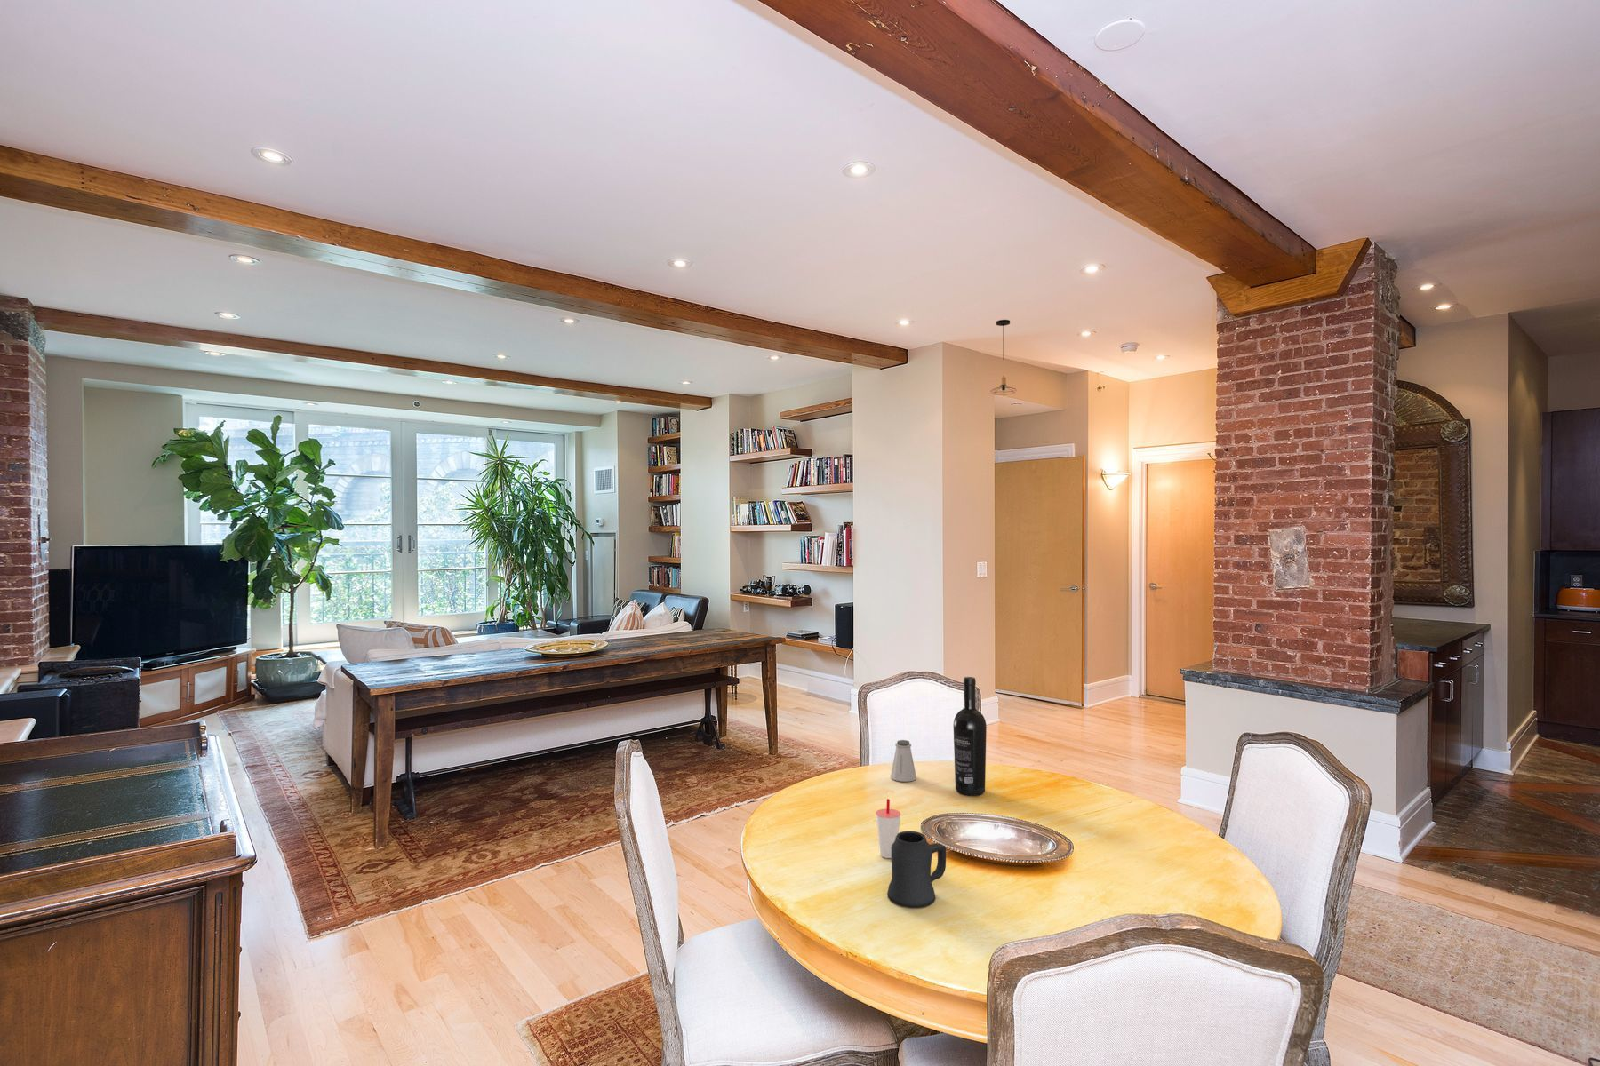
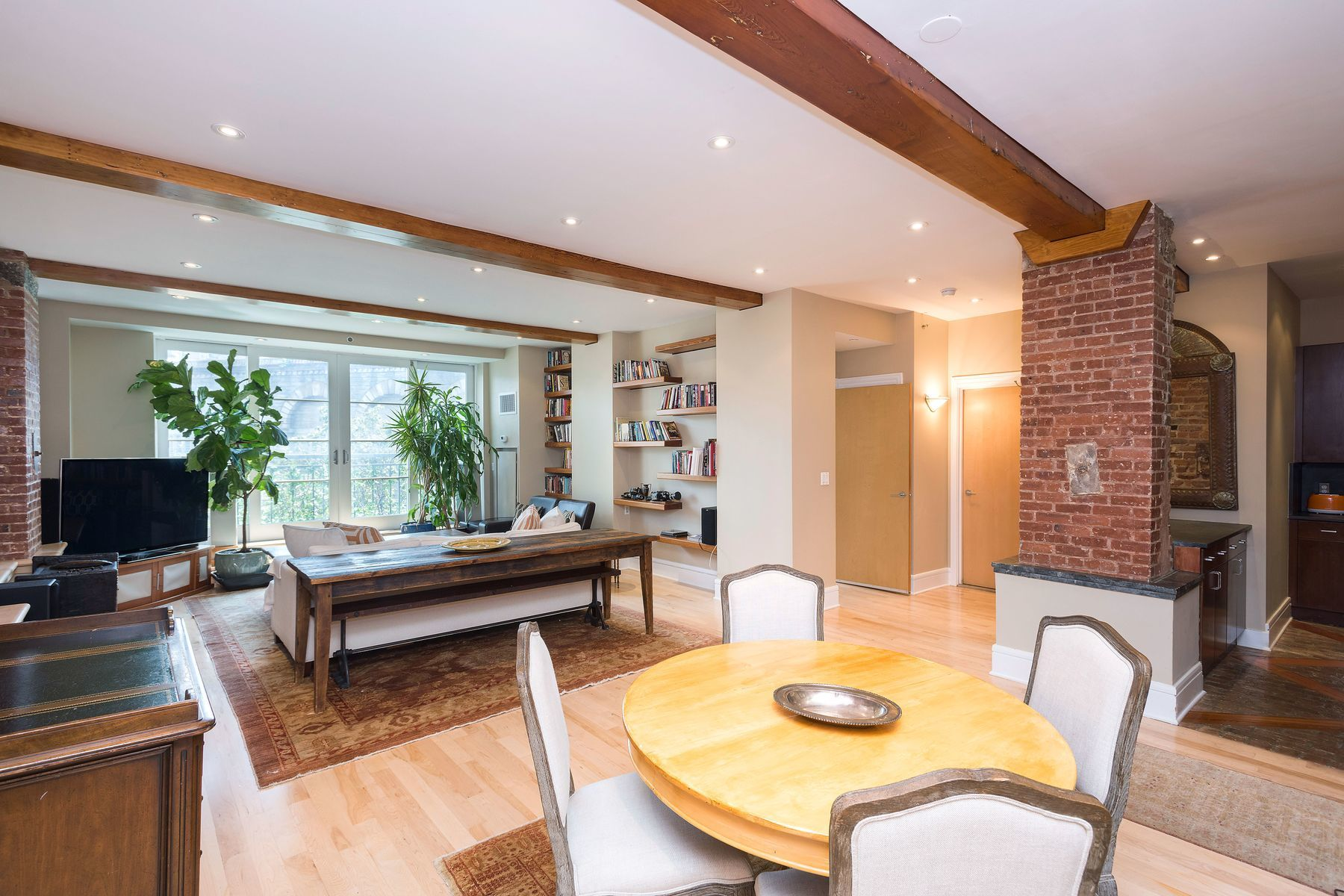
- saltshaker (904, 759)
- pendant light (1002, 357)
- mug (918, 865)
- cup (888, 826)
- wine bottle (970, 734)
